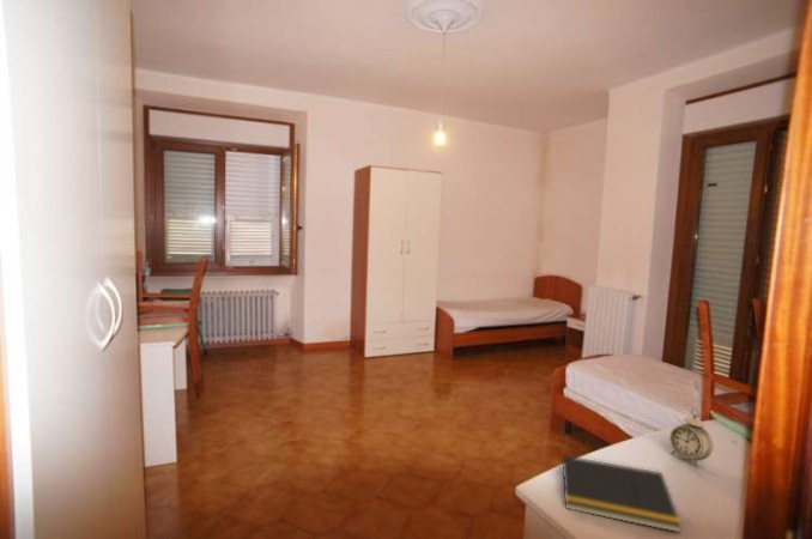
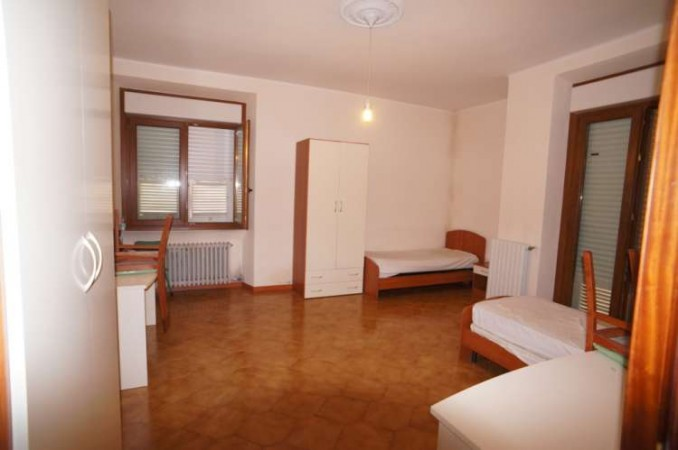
- notepad (616, 489)
- alarm clock (690, 434)
